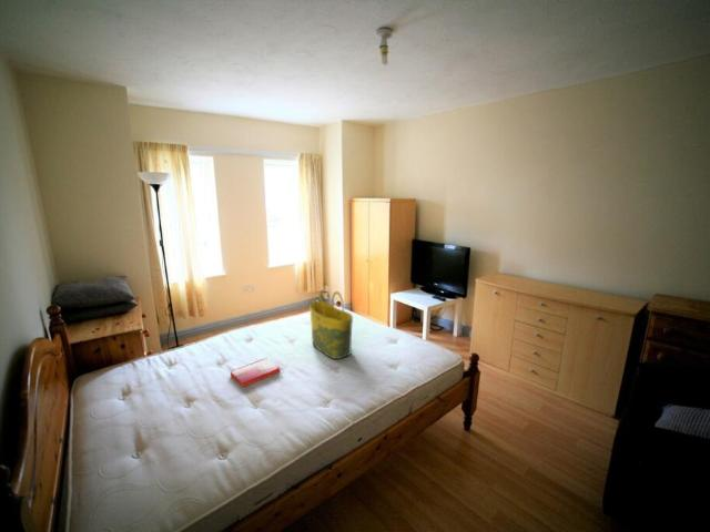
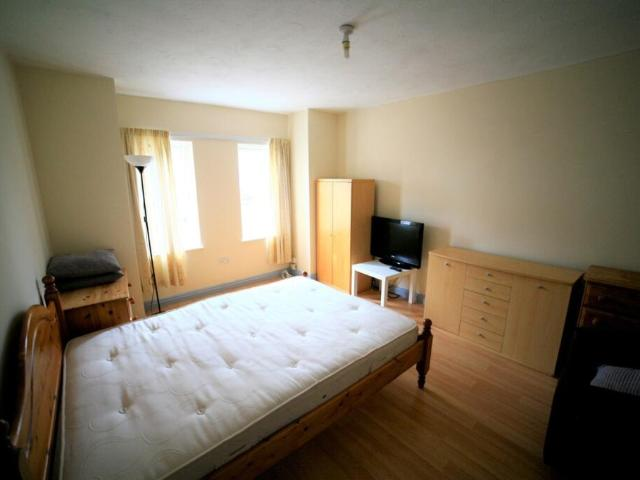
- tote bag (329, 320)
- hardback book (255, 371)
